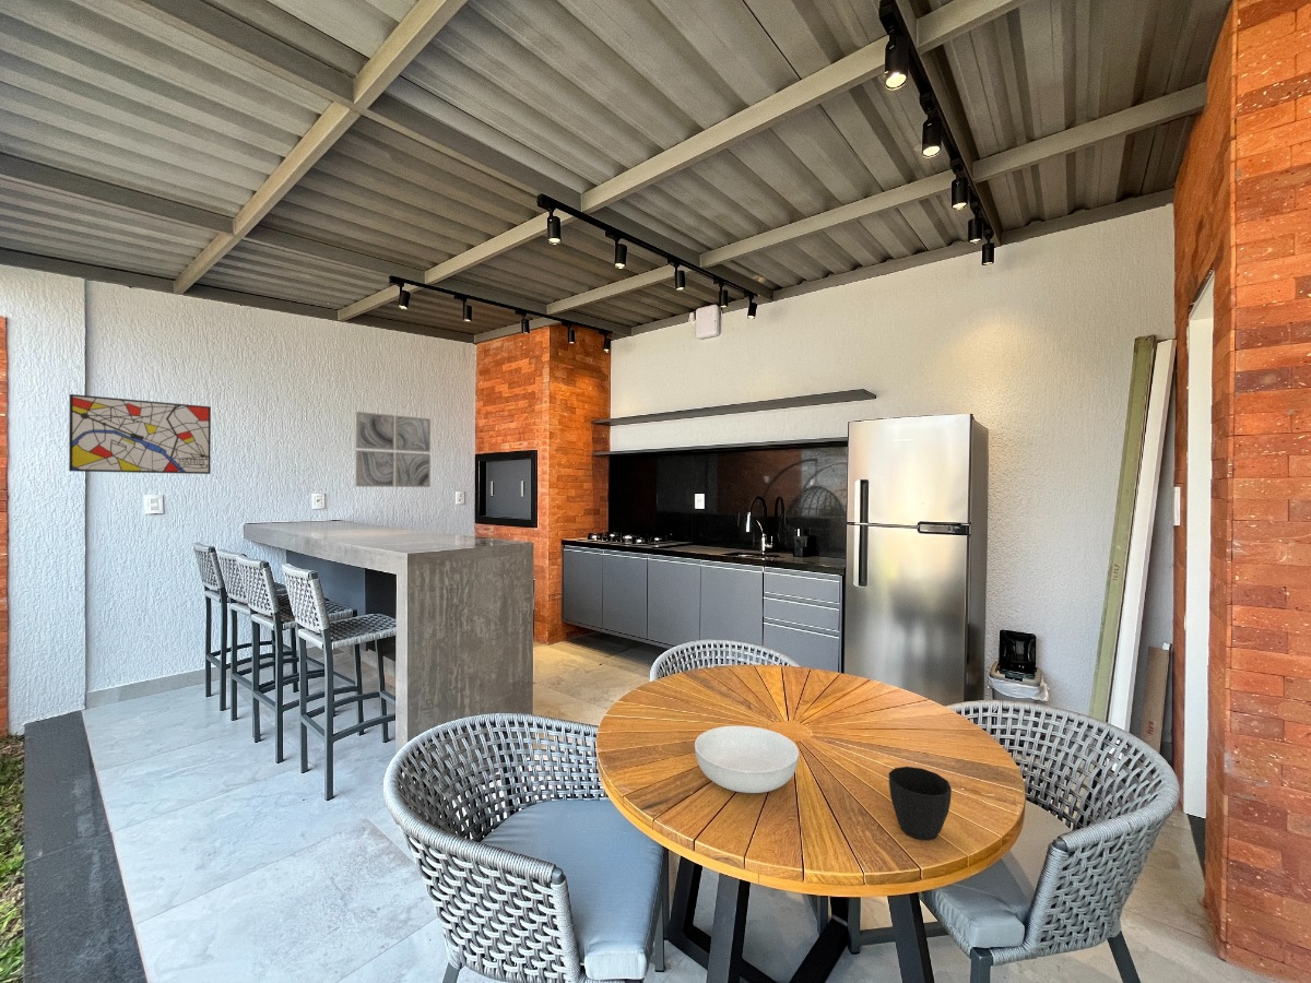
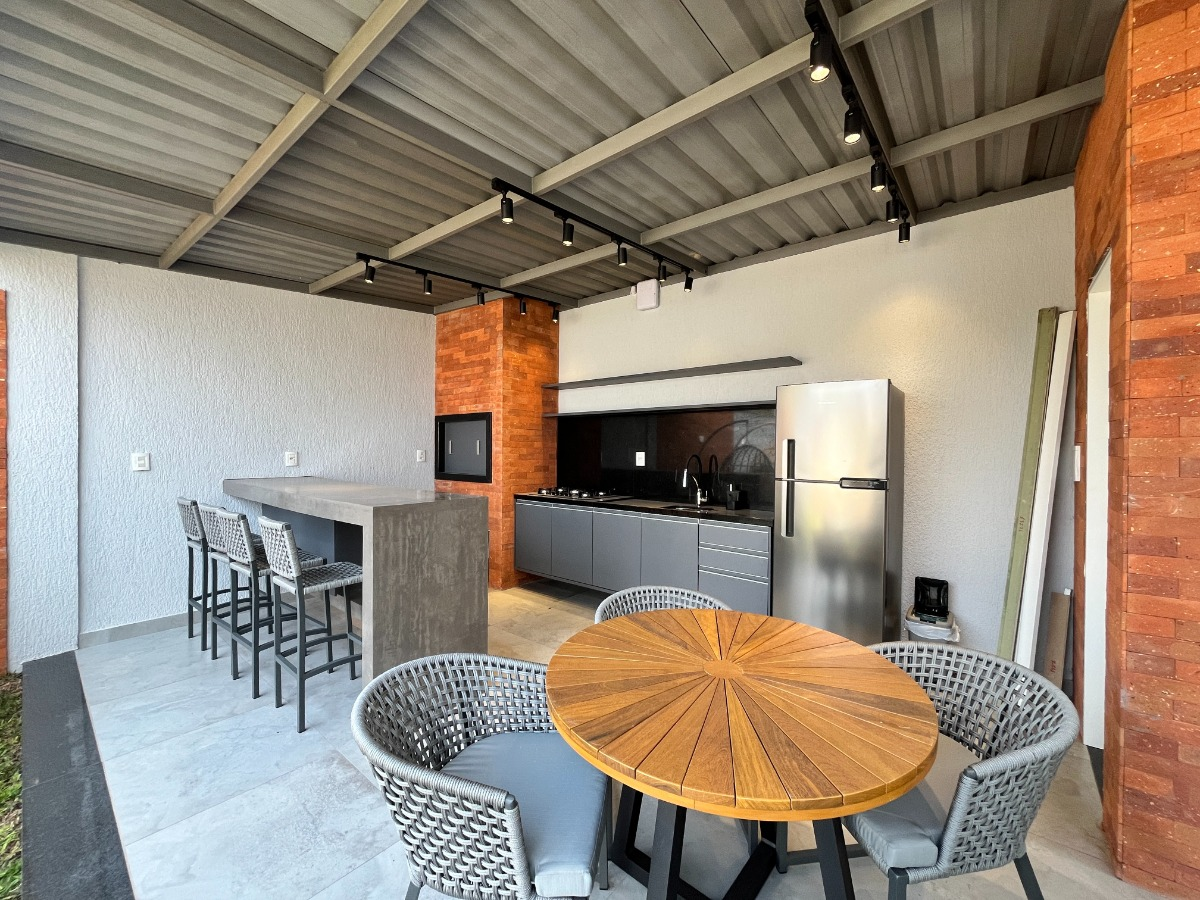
- cup (920, 803)
- wall art (144, 436)
- wall art (393, 452)
- serving bowl (745, 762)
